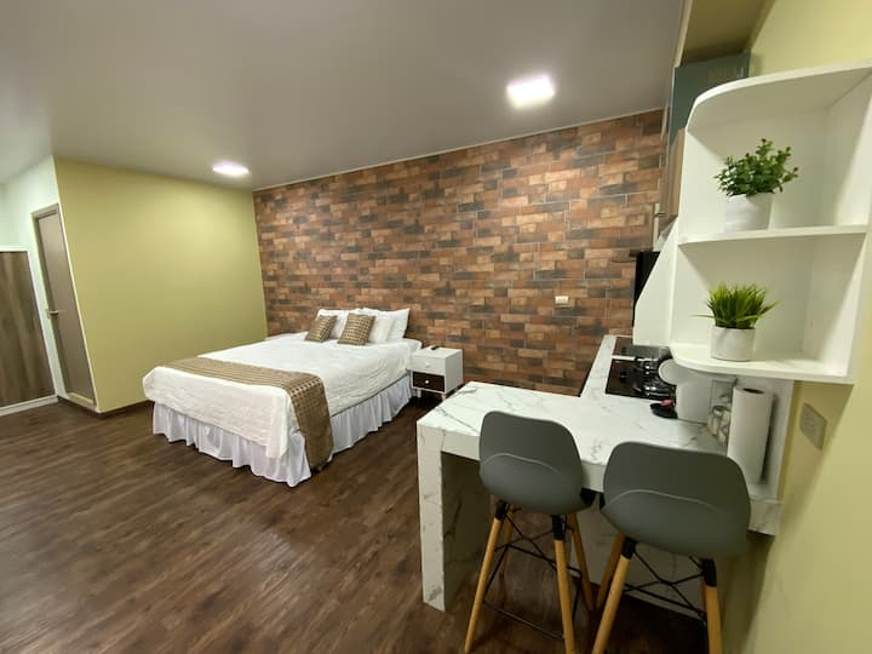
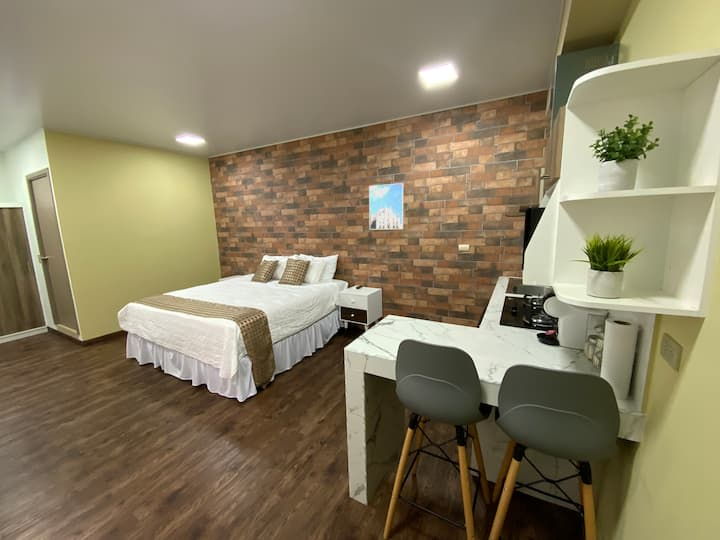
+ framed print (385, 207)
